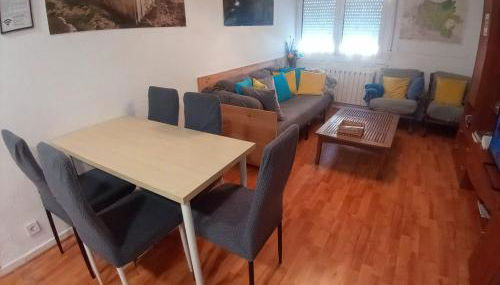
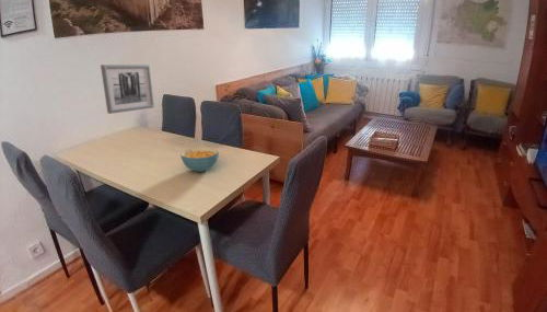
+ cereal bowl (199, 161)
+ wall art (129, 88)
